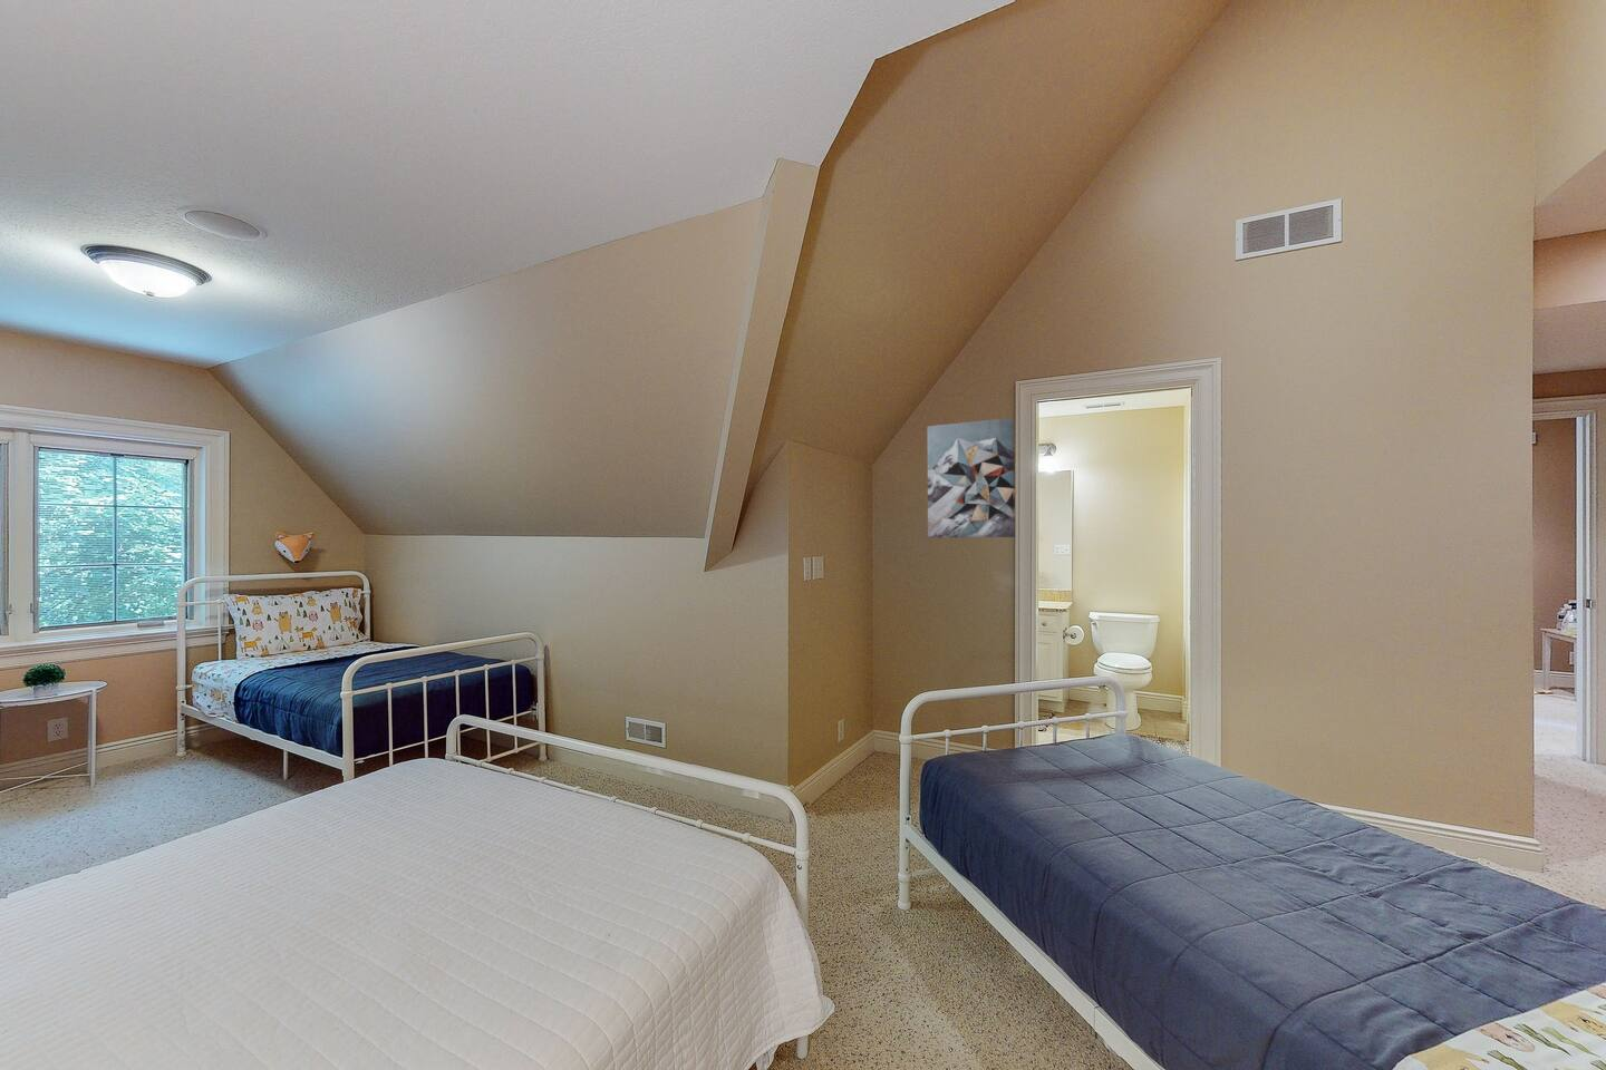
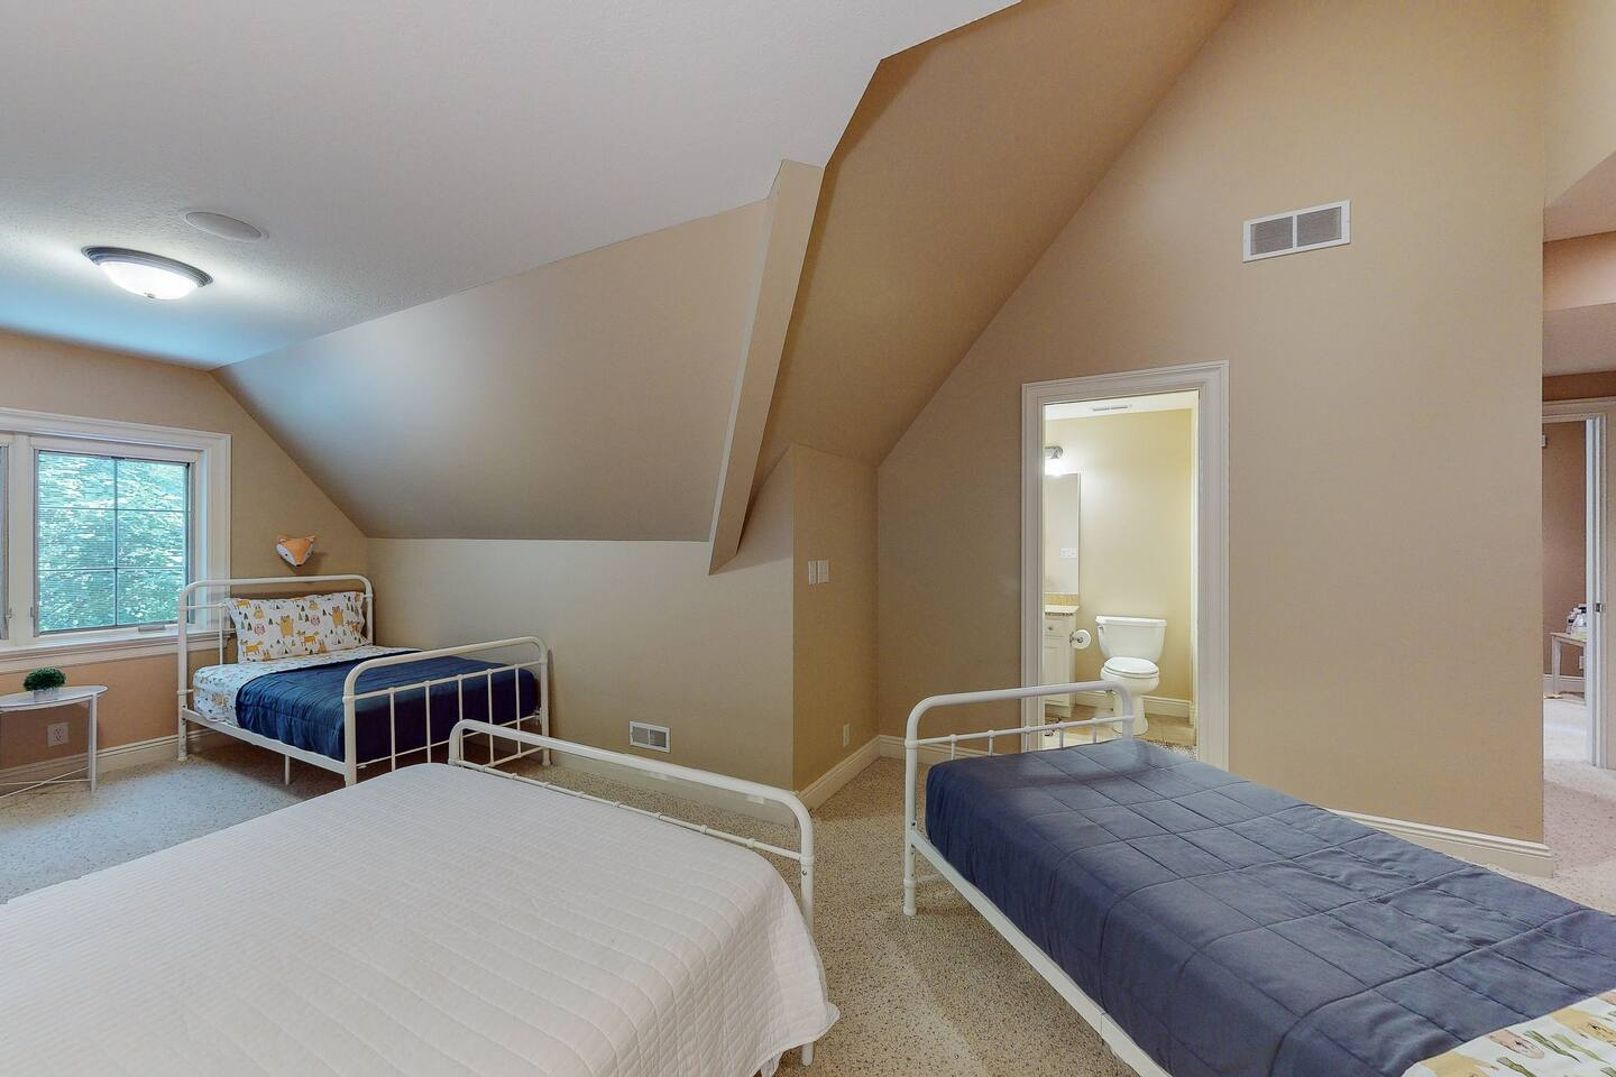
- wall art (969, 479)
